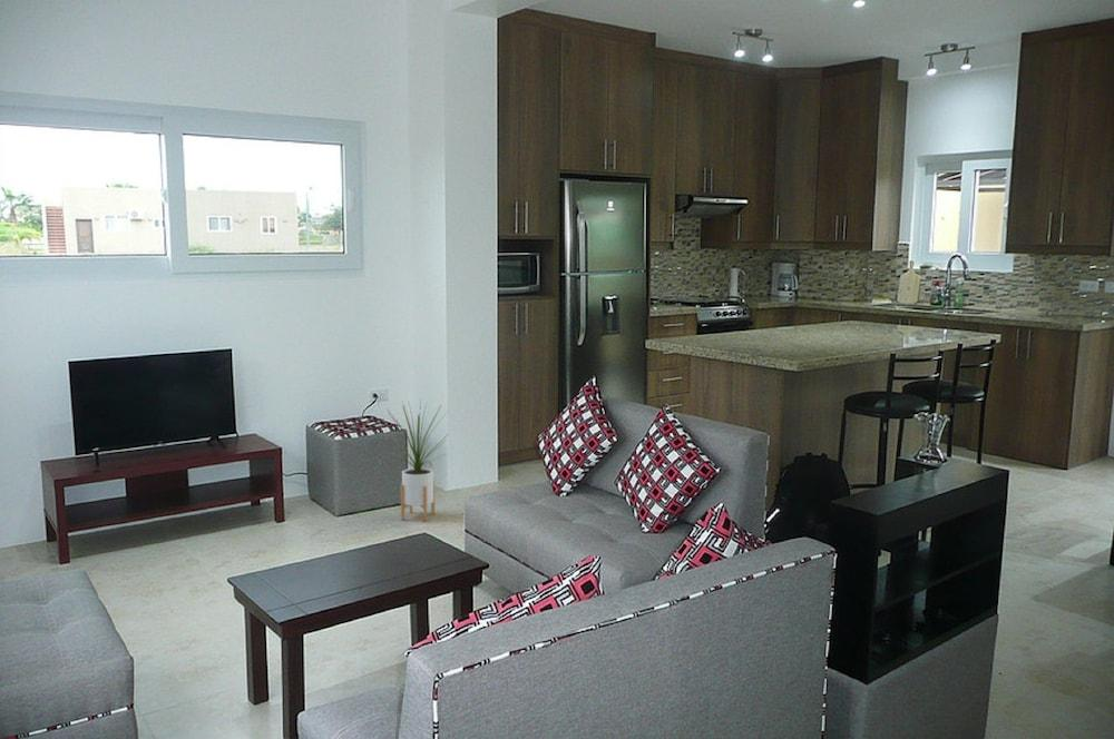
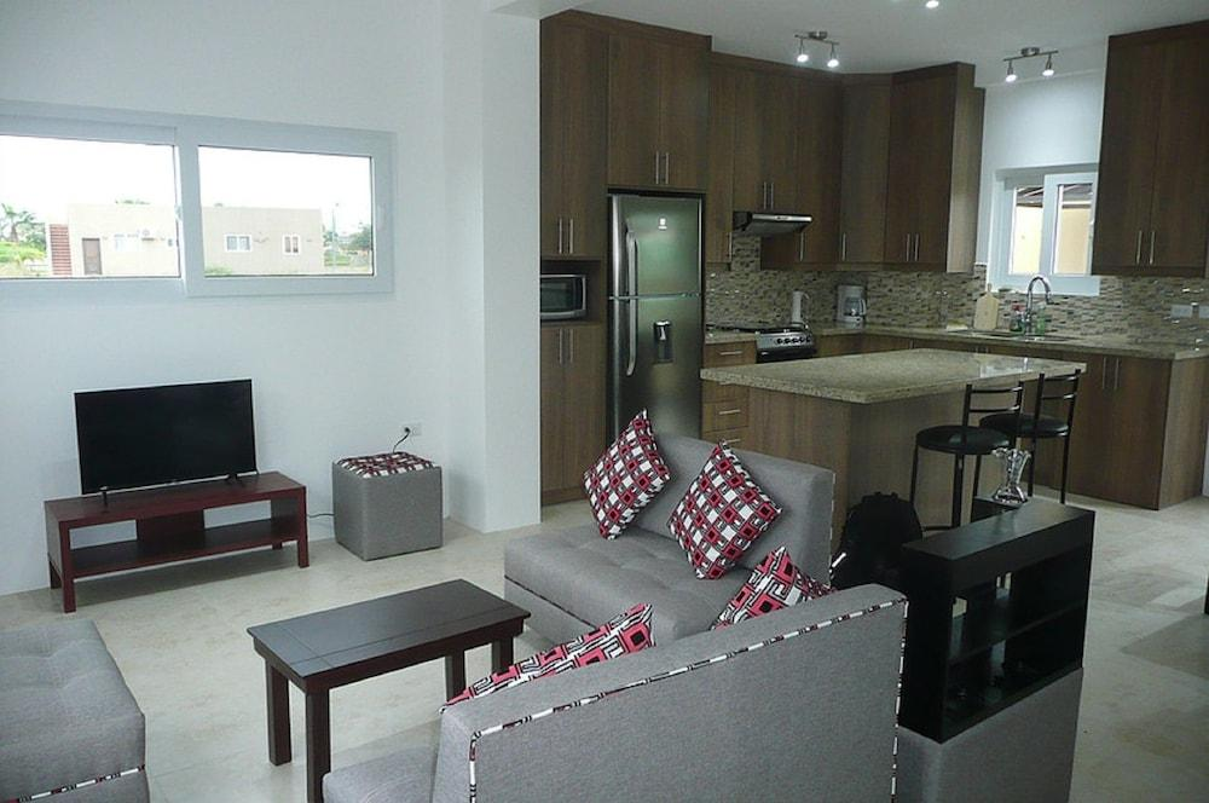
- house plant (417, 456)
